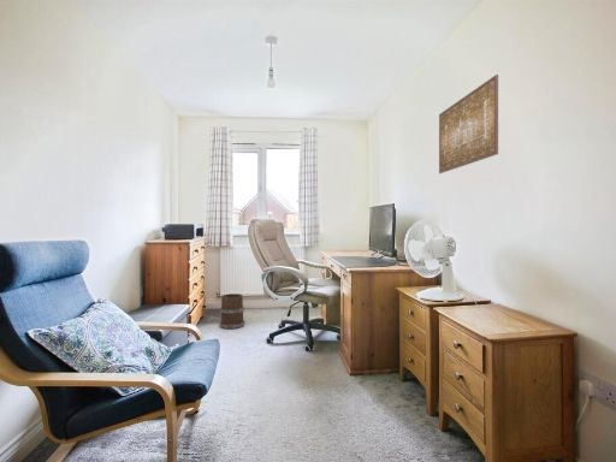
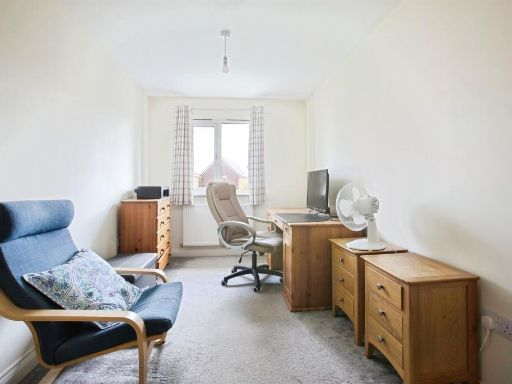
- wall art (463, 131)
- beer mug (232, 309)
